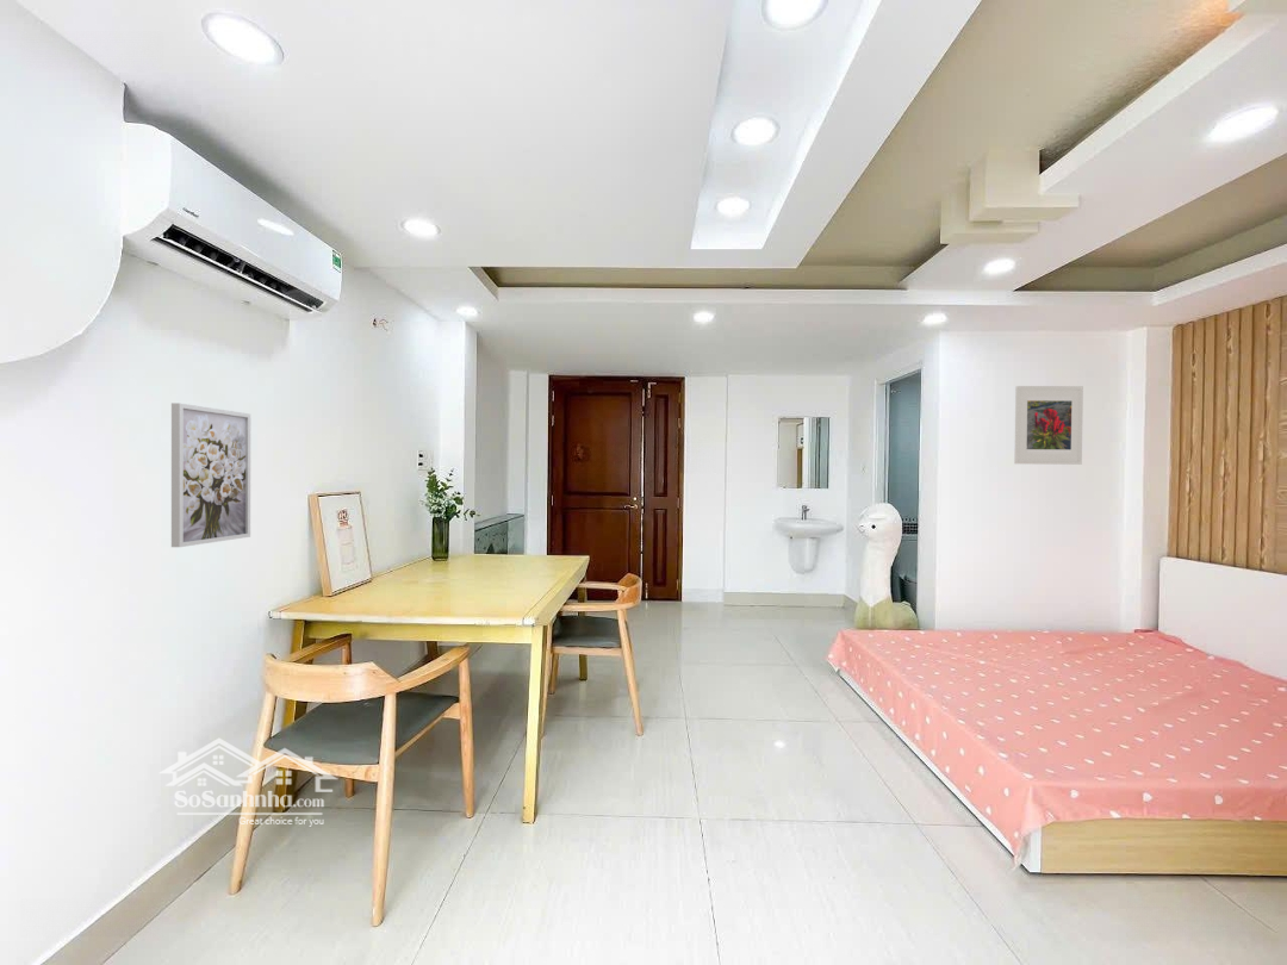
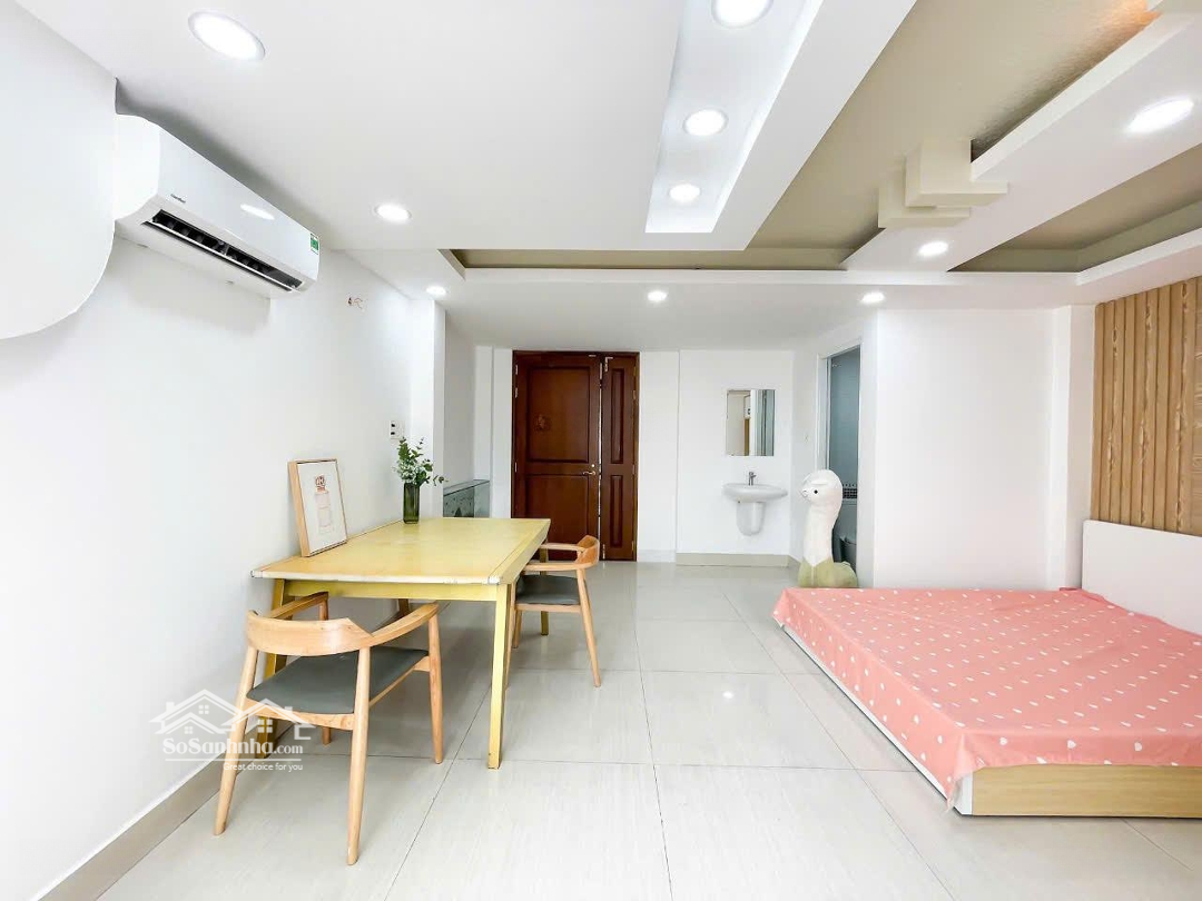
- wall art (213, 475)
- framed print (1047, 424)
